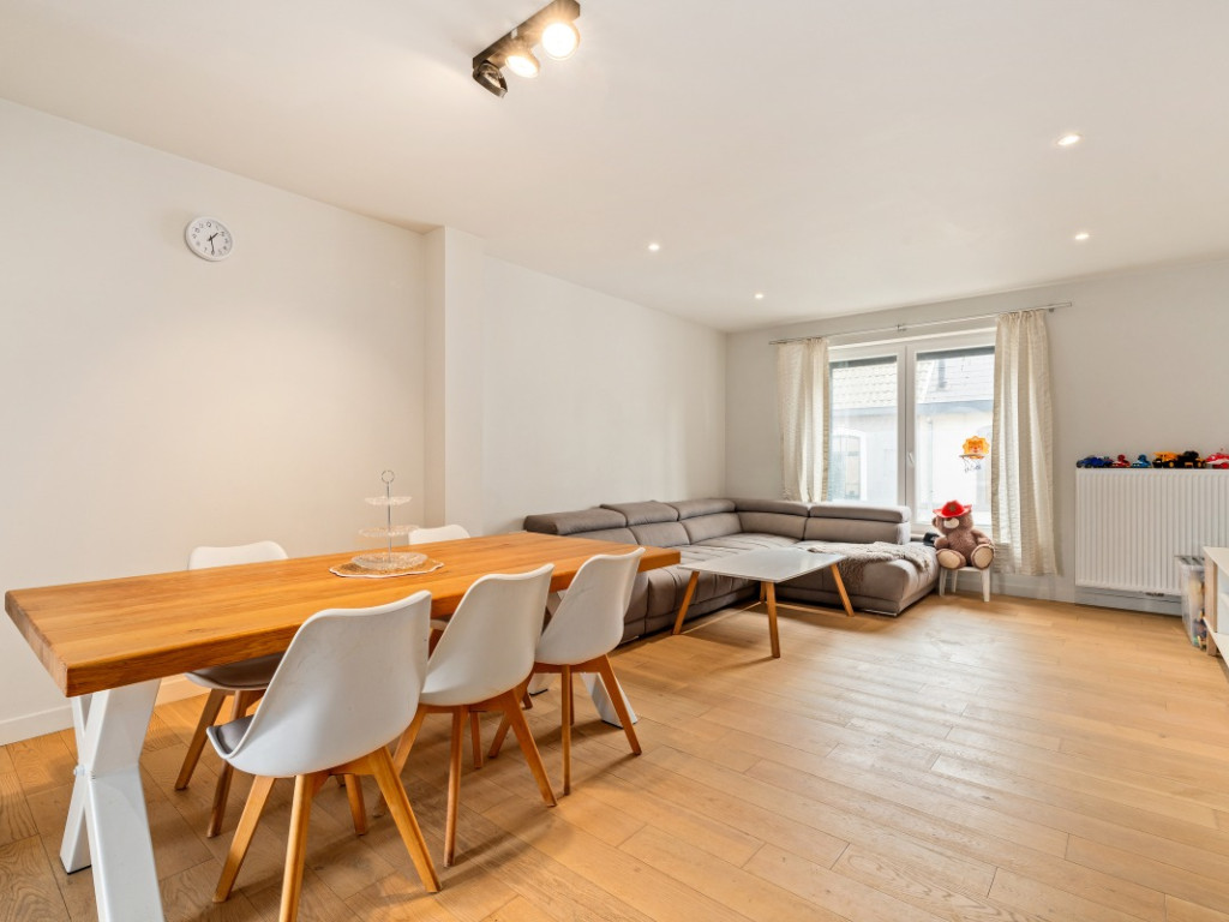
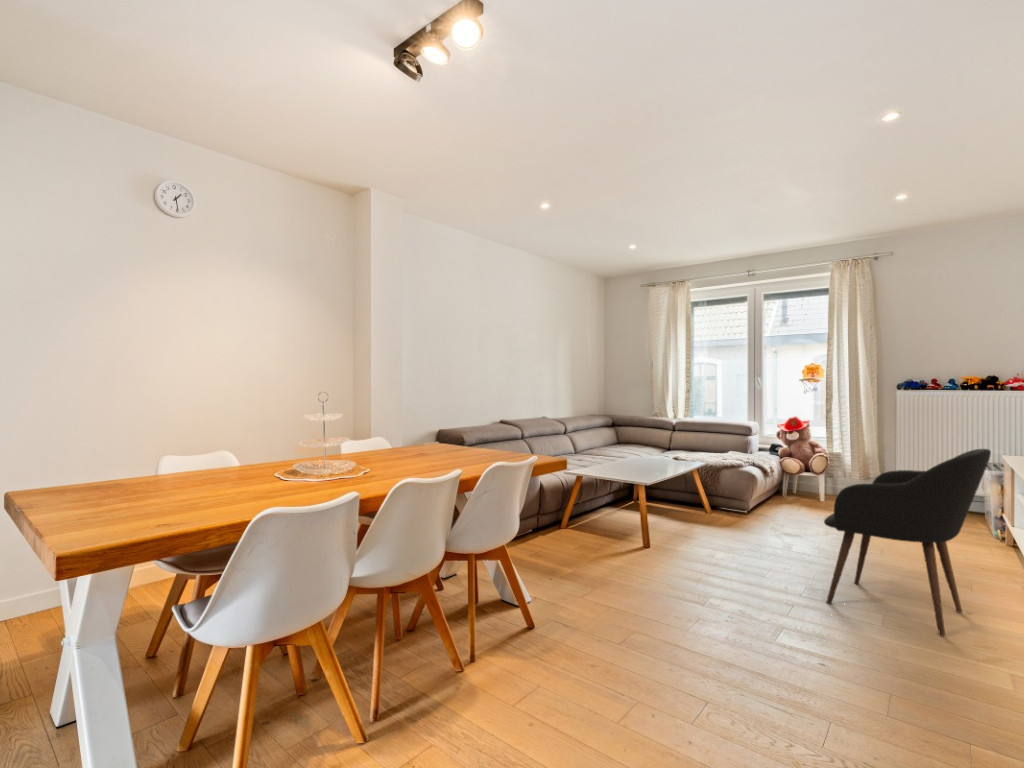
+ armchair (892, 525)
